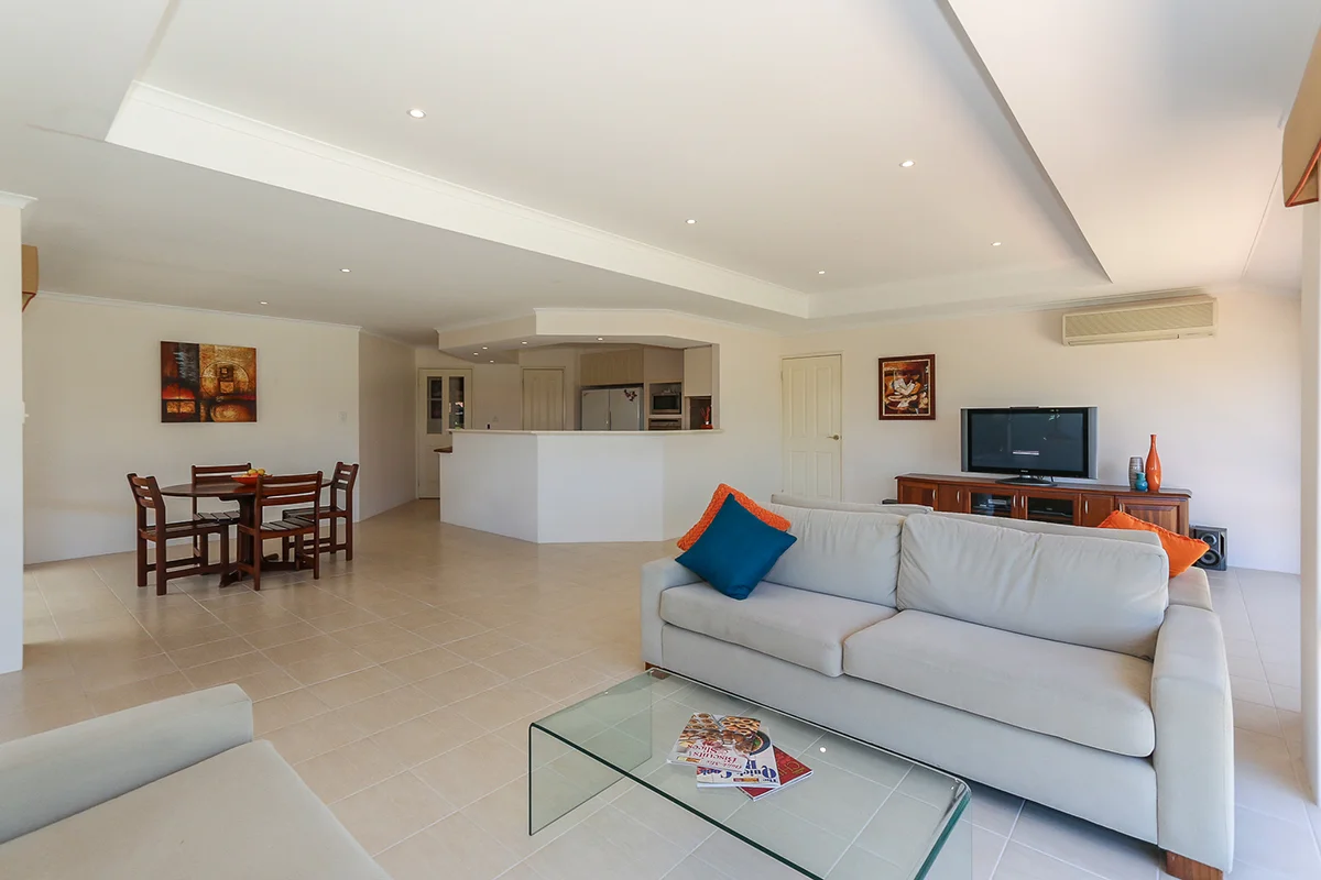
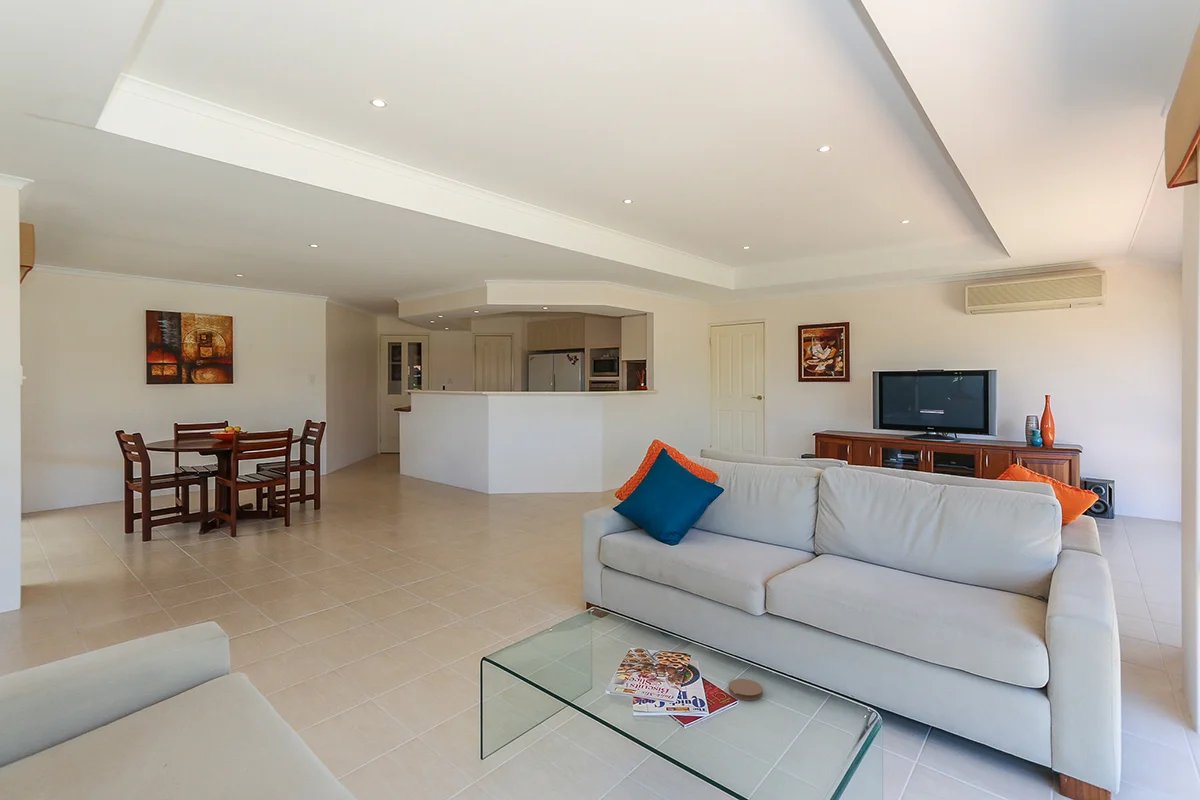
+ coaster (745, 689)
